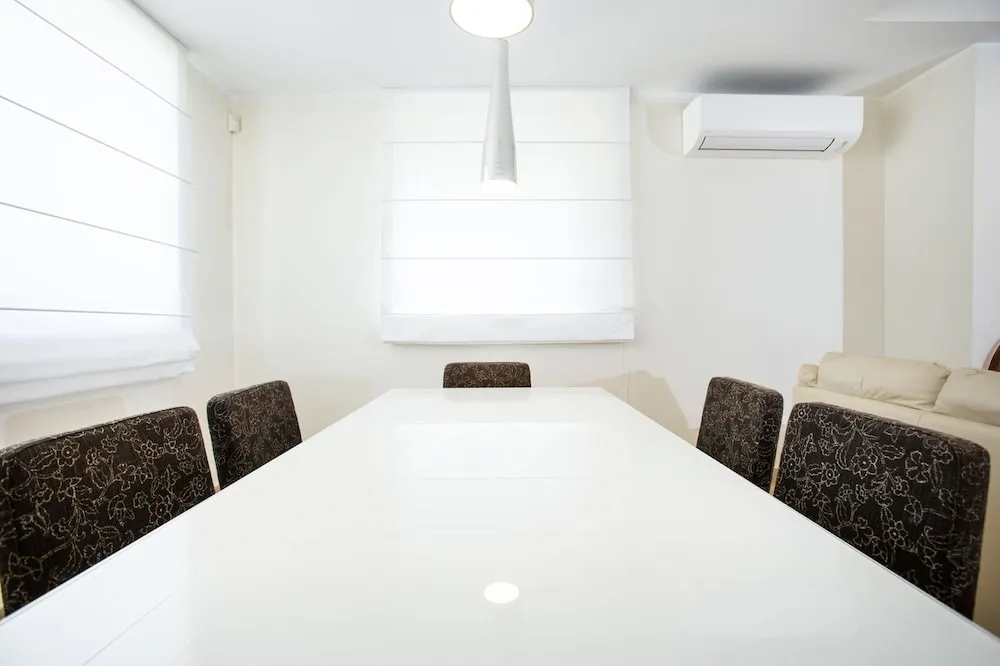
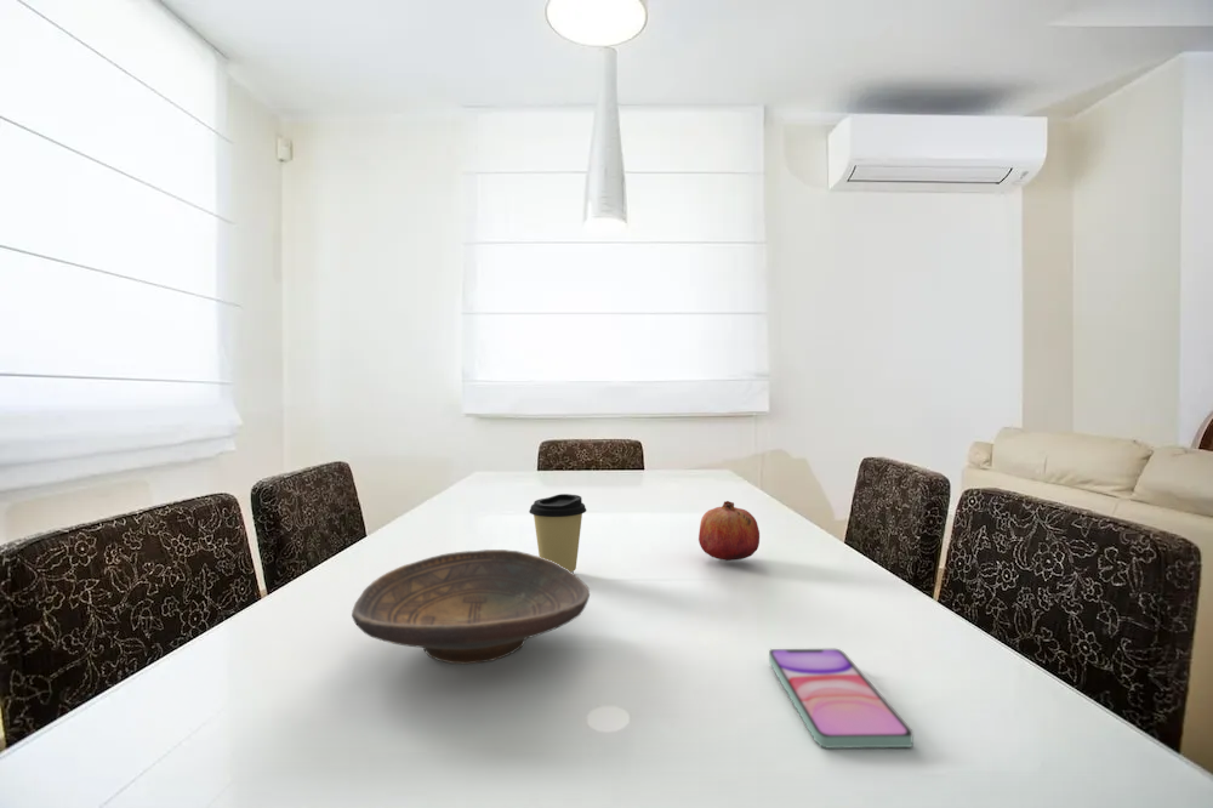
+ smartphone (831, 690)
+ decorative bowl (477, 610)
+ fruit (728, 530)
+ coffee cup (558, 535)
